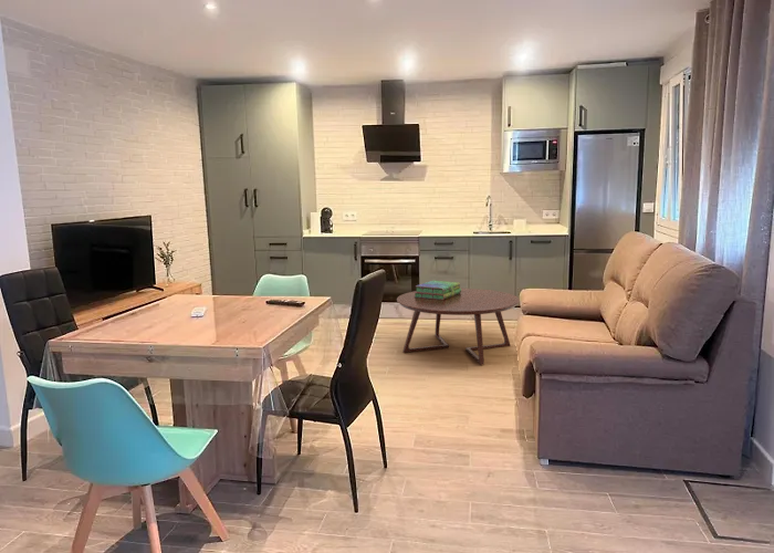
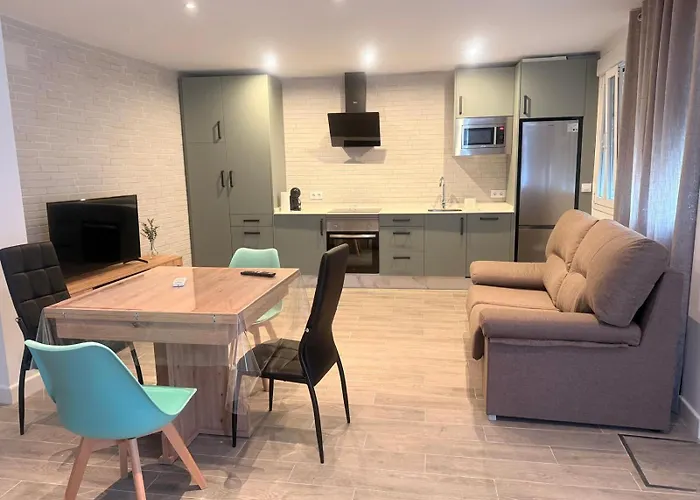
- stack of books (438, 289)
- coffee table (457, 314)
